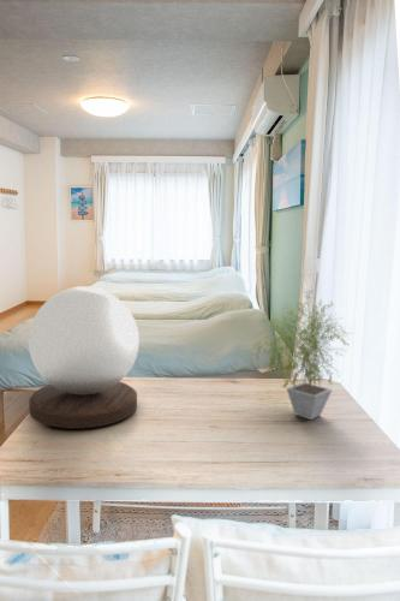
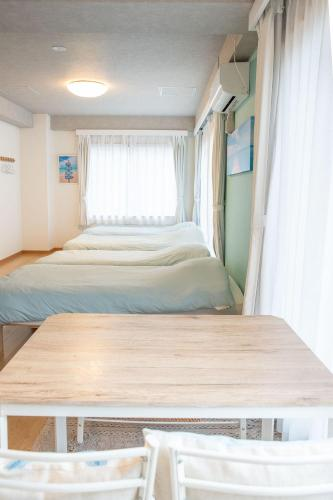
- potted plant (302, 353)
- desk lamp (84, 349)
